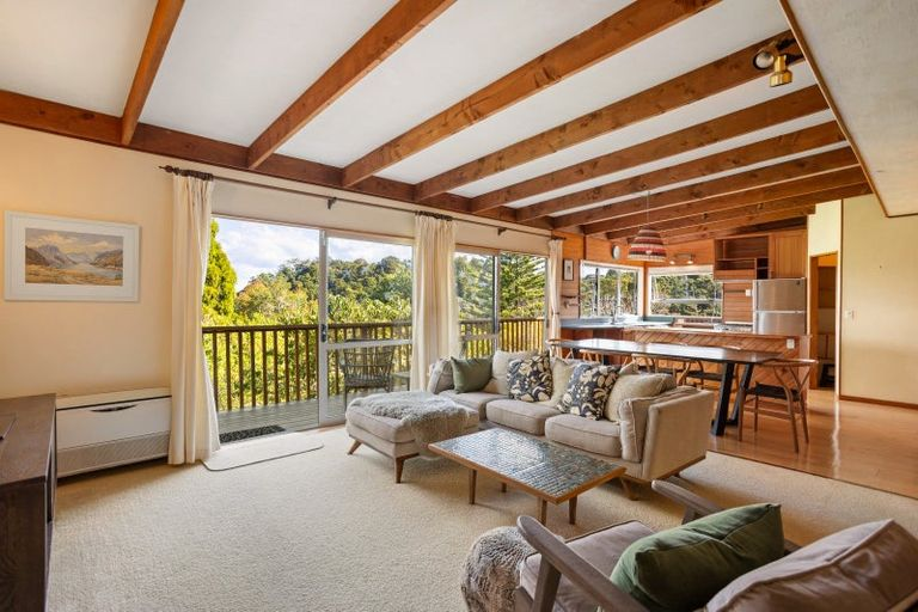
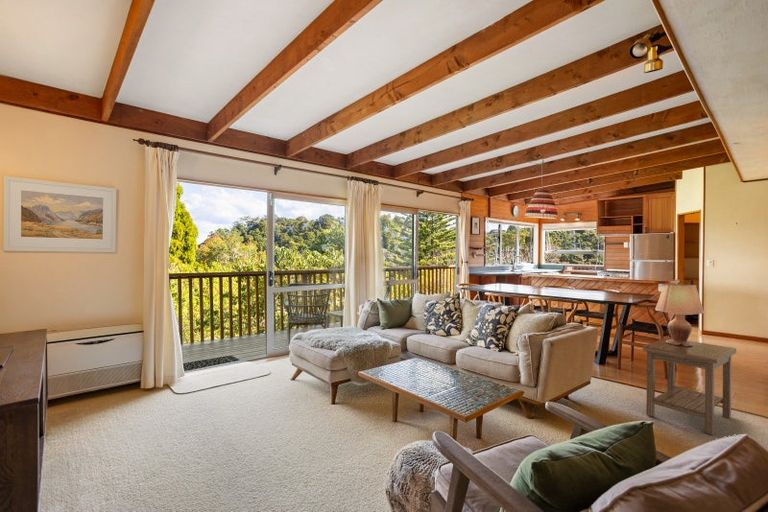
+ side table (687, 389)
+ lamp (678, 313)
